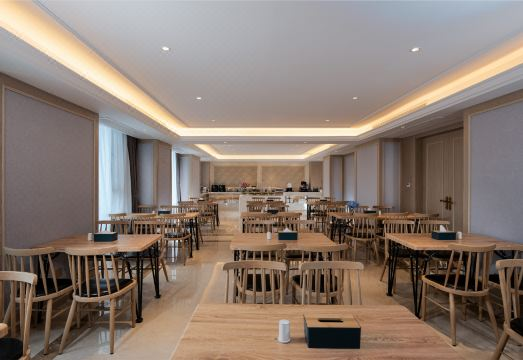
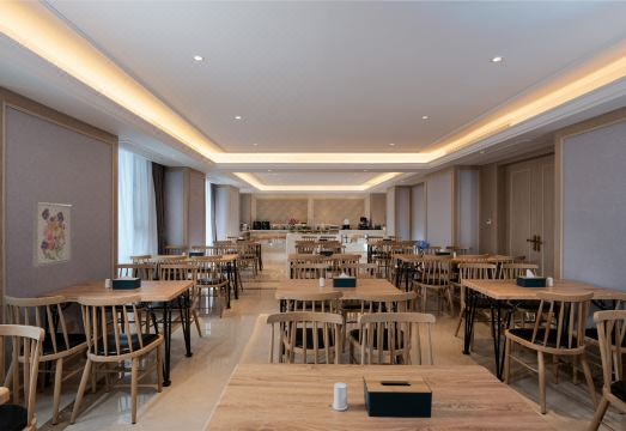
+ wall art (53, 233)
